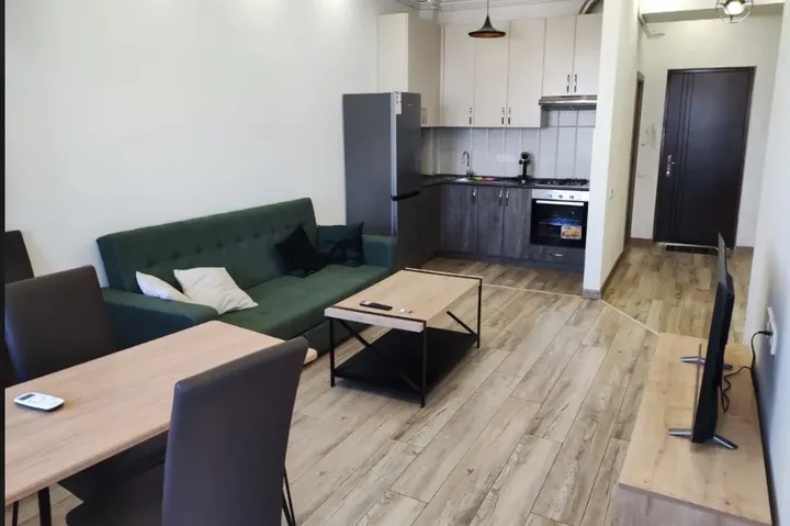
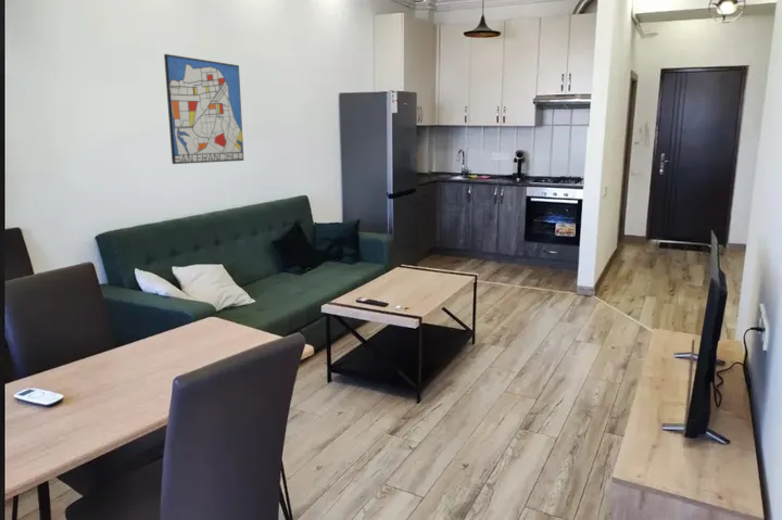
+ wall art (207, 112)
